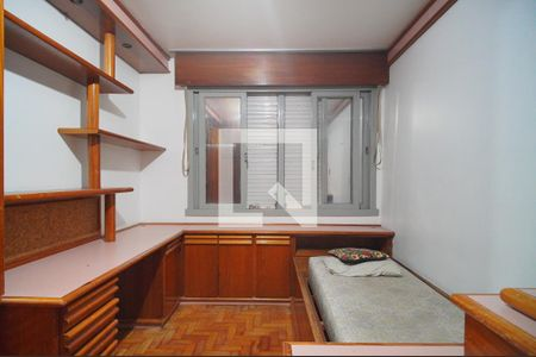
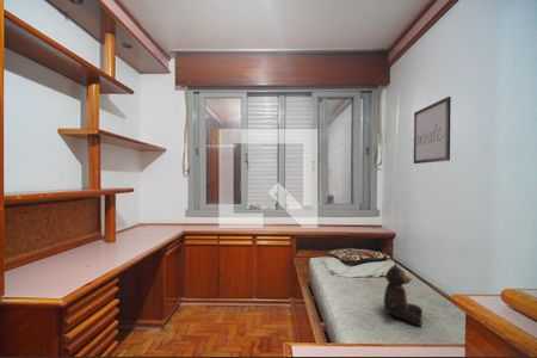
+ teddy bear (402, 289)
+ wall art (430, 134)
